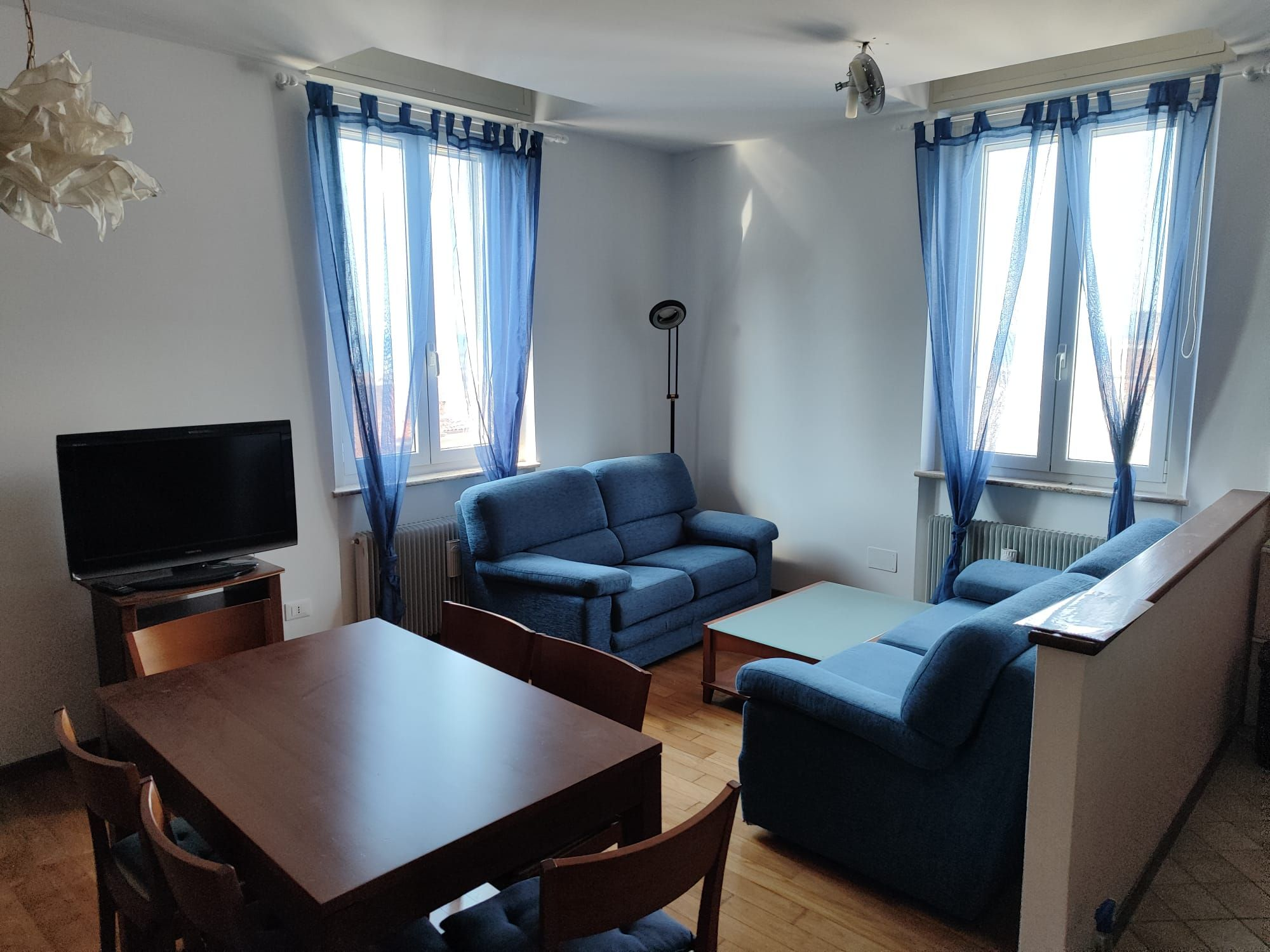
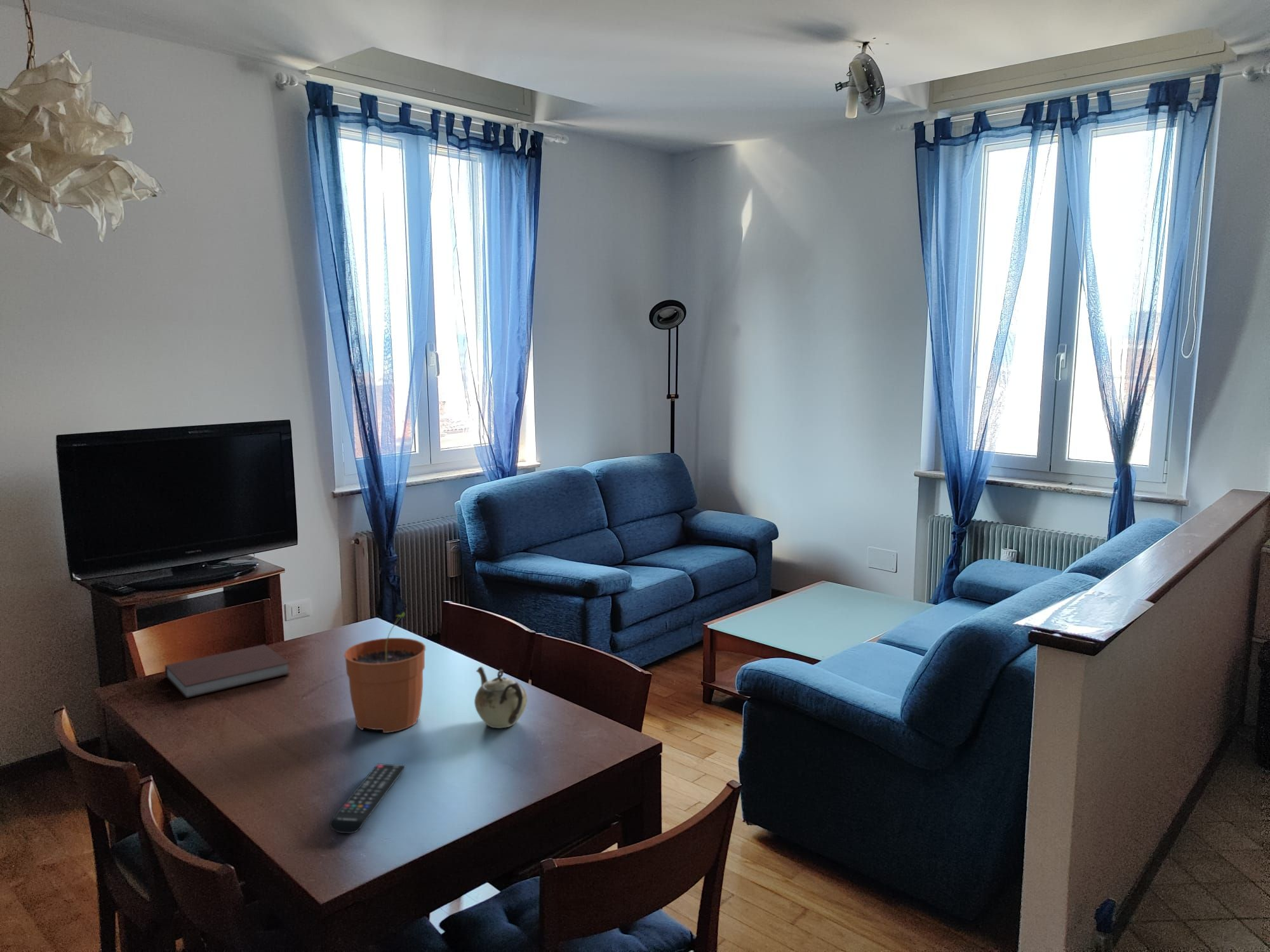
+ plant pot (386, 668)
+ remote control (370, 795)
+ notebook (227, 669)
+ teapot (498, 694)
